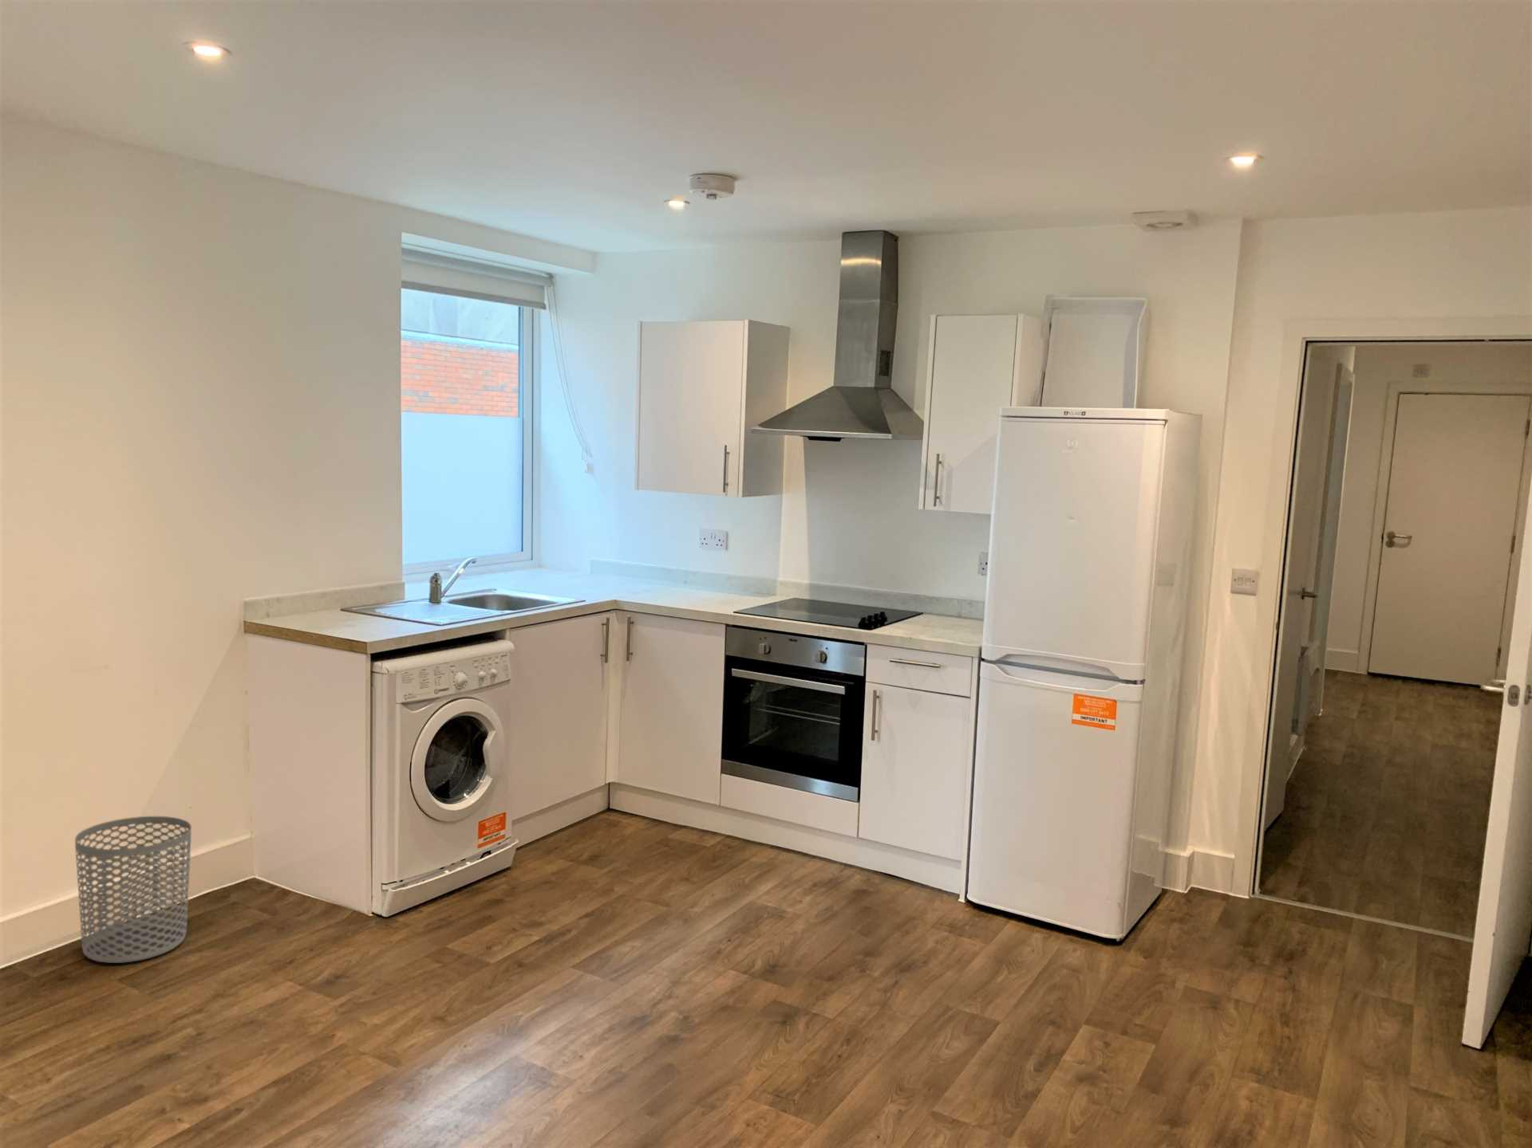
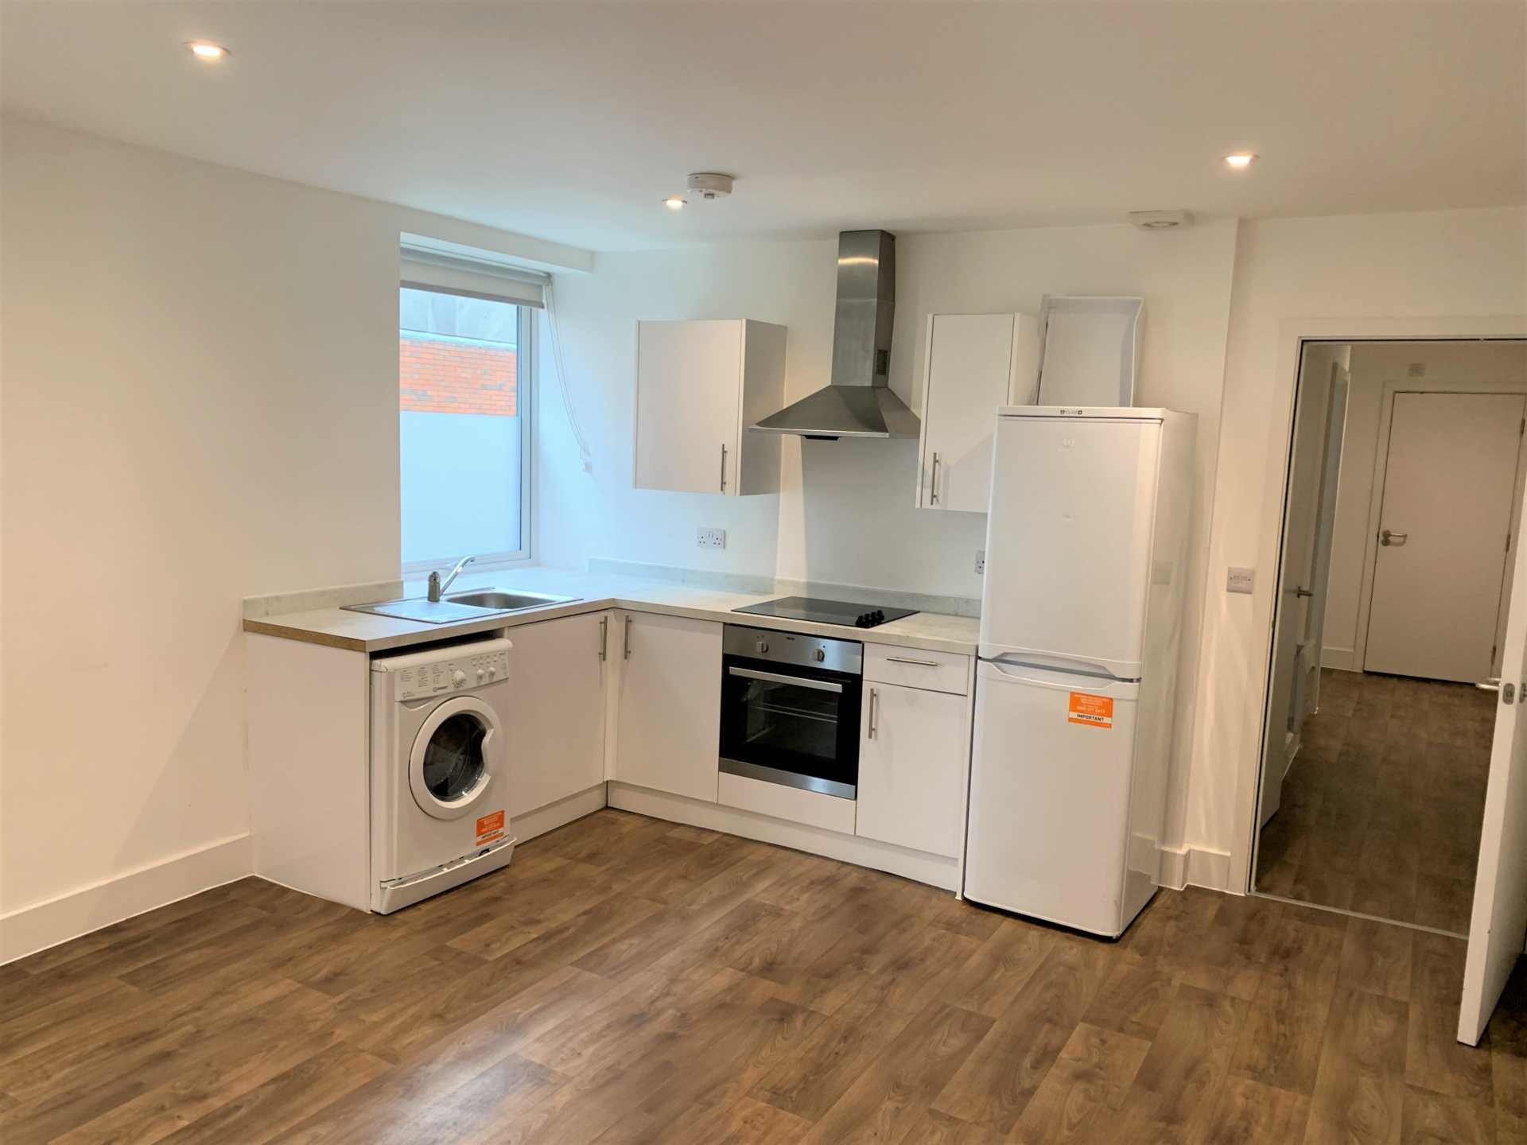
- waste bin (134, 888)
